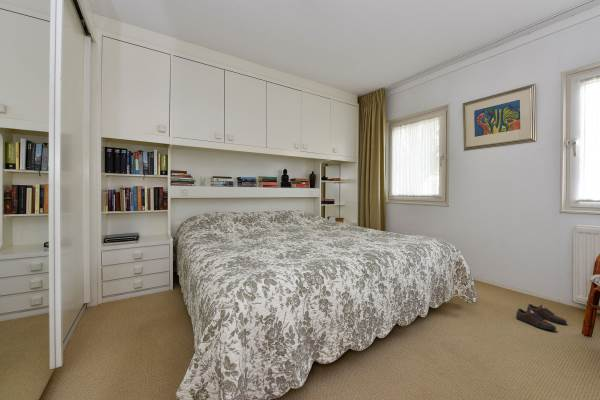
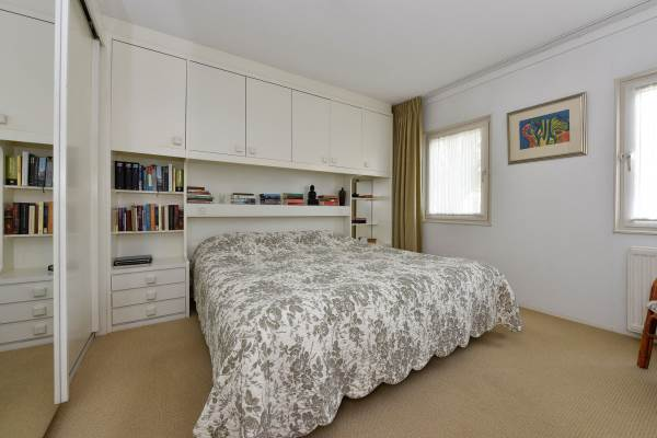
- shoe (540, 314)
